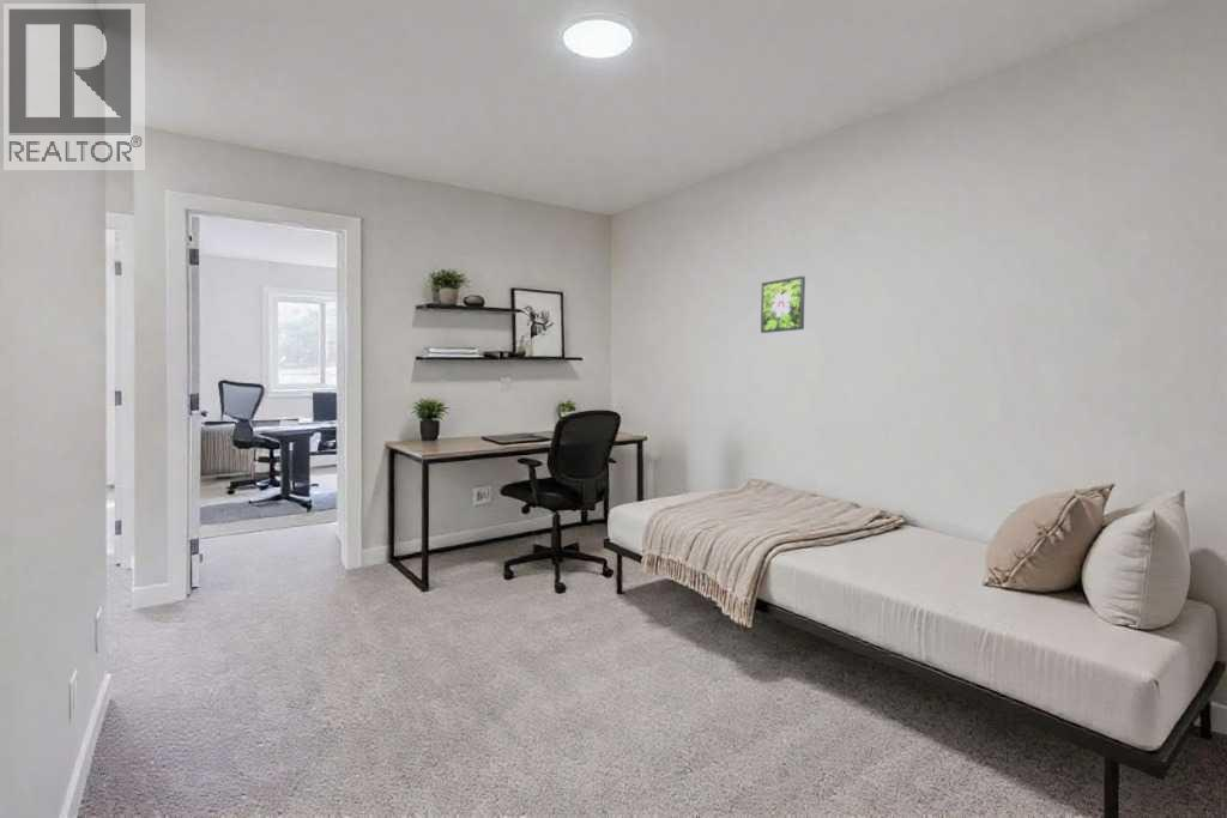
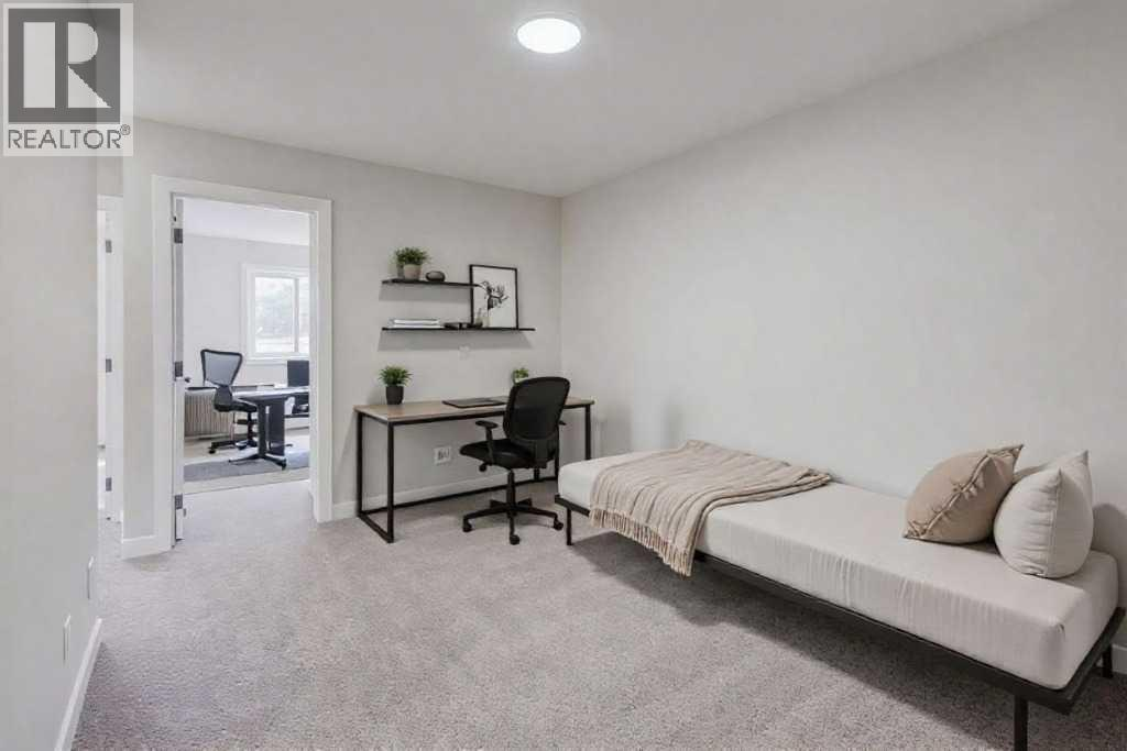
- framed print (781, 305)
